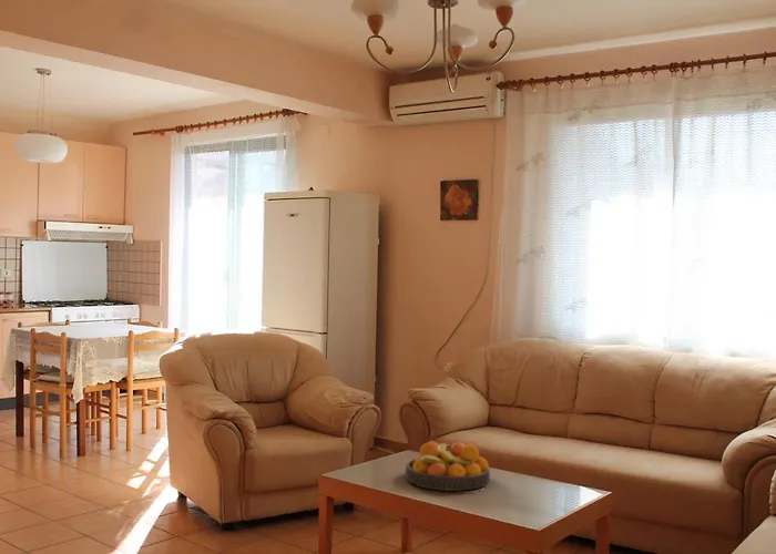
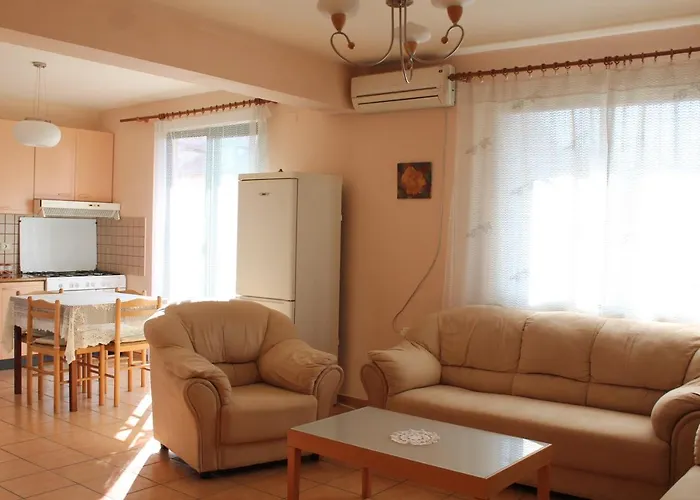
- fruit bowl (447, 460)
